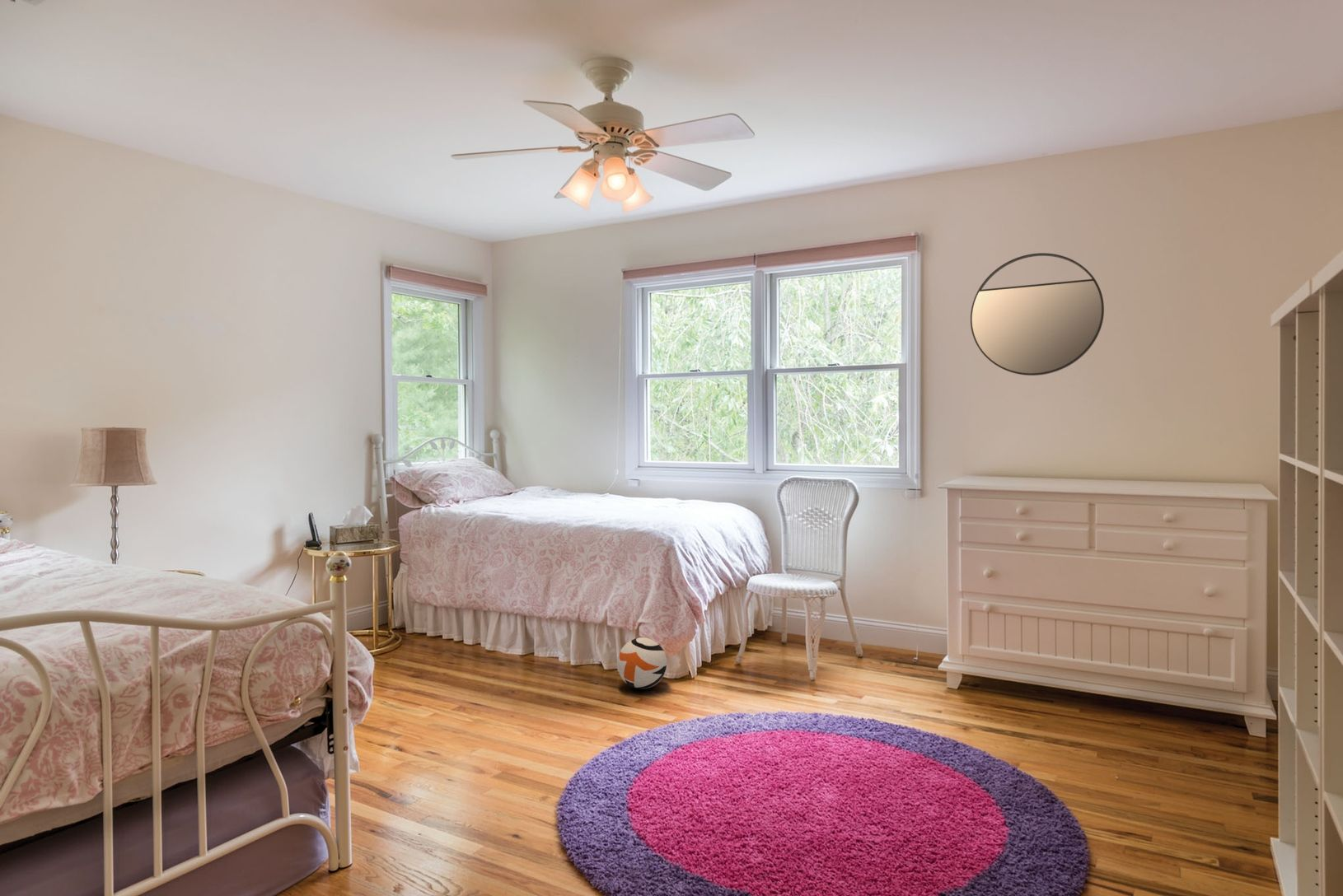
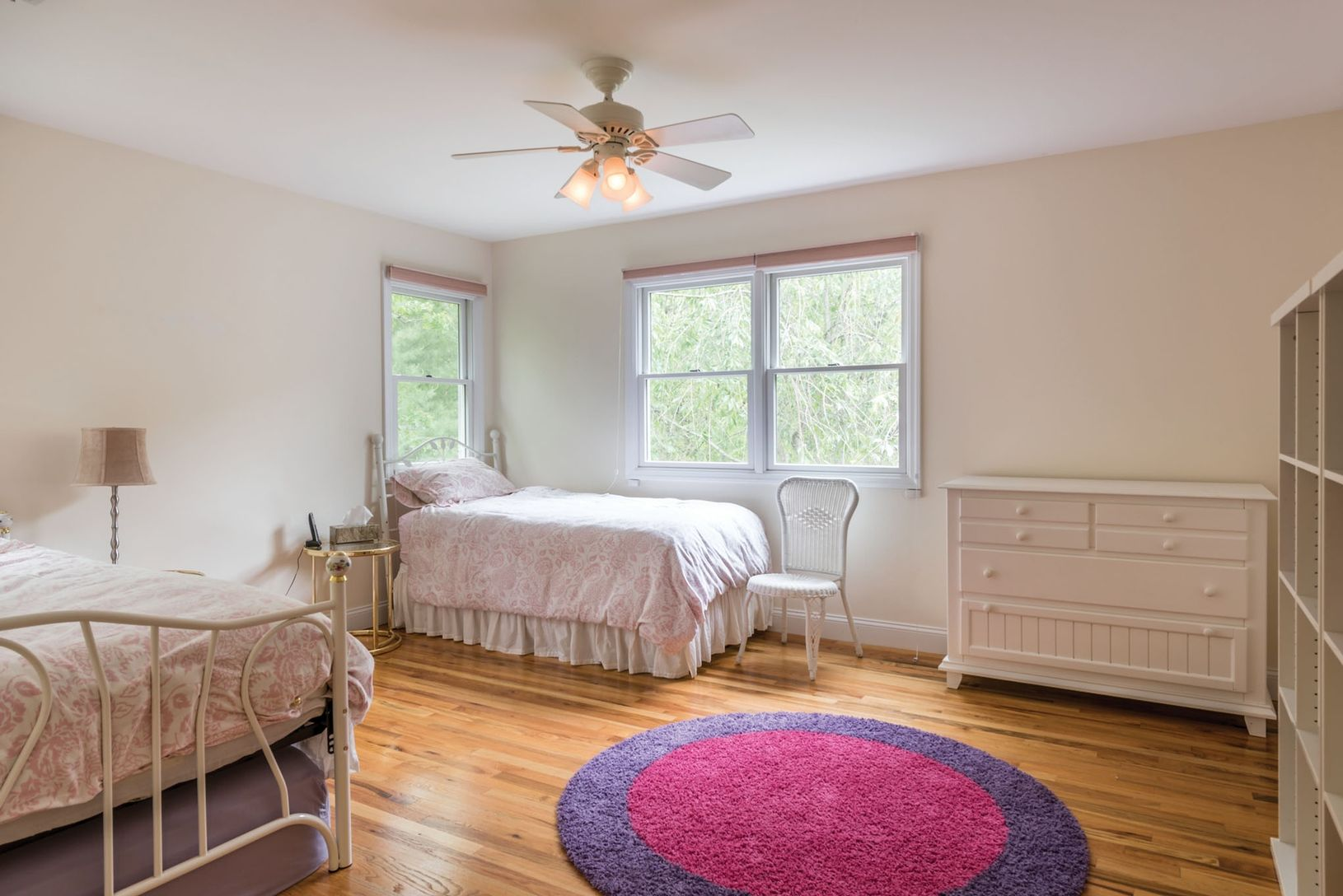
- ball (642, 663)
- home mirror (1034, 315)
